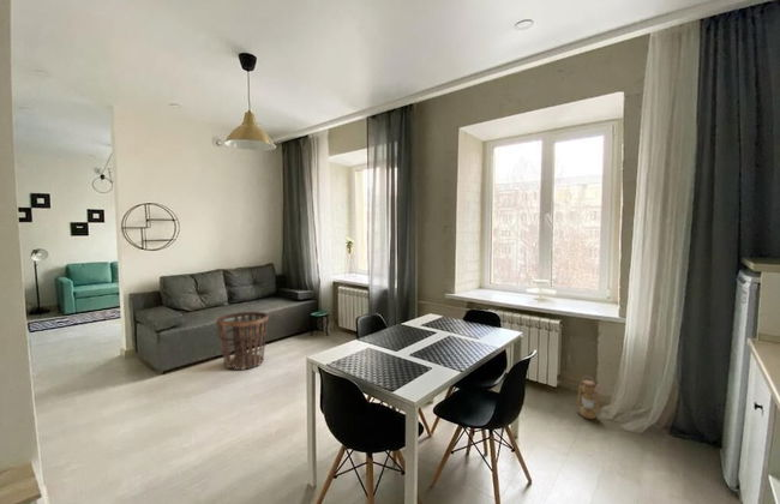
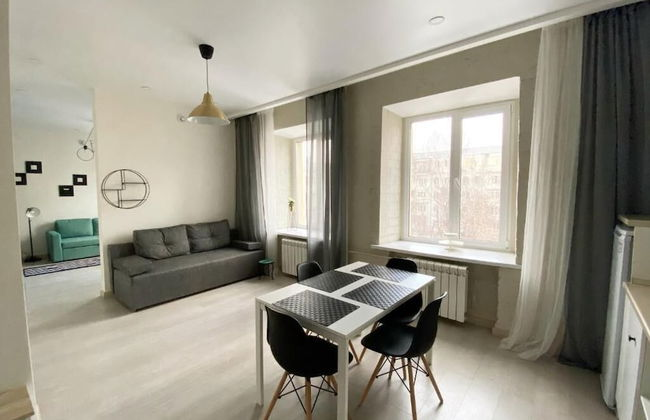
- basket (242, 338)
- lantern (588, 395)
